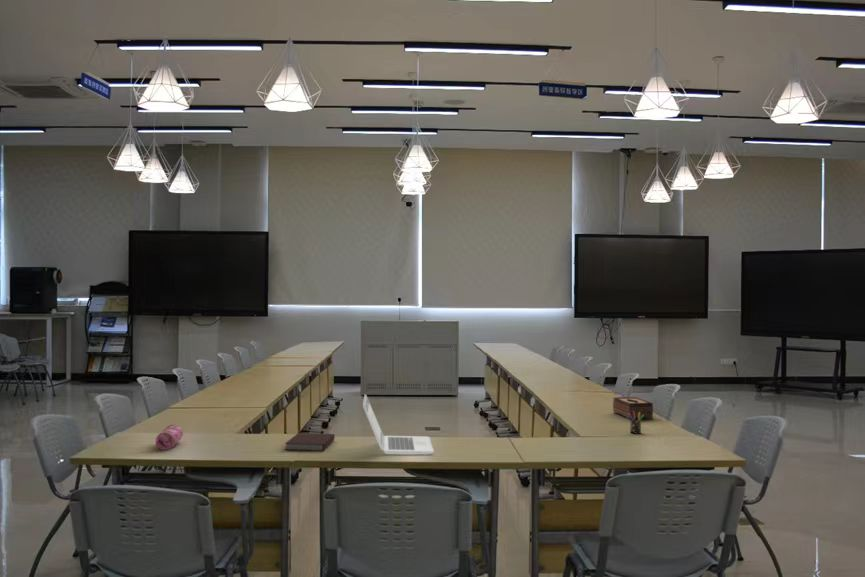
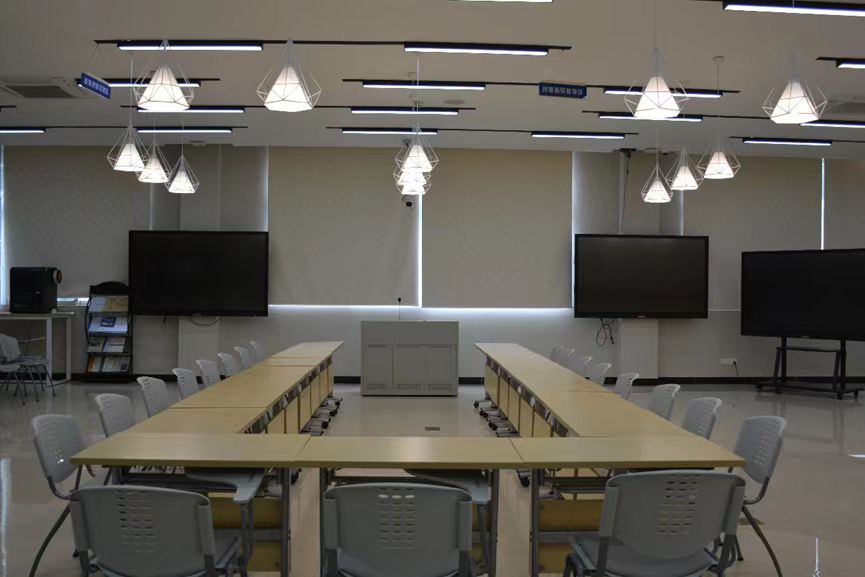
- pencil case (169, 436)
- laptop (397, 436)
- tissue box (632, 407)
- pen holder (636, 422)
- notebook (310, 441)
